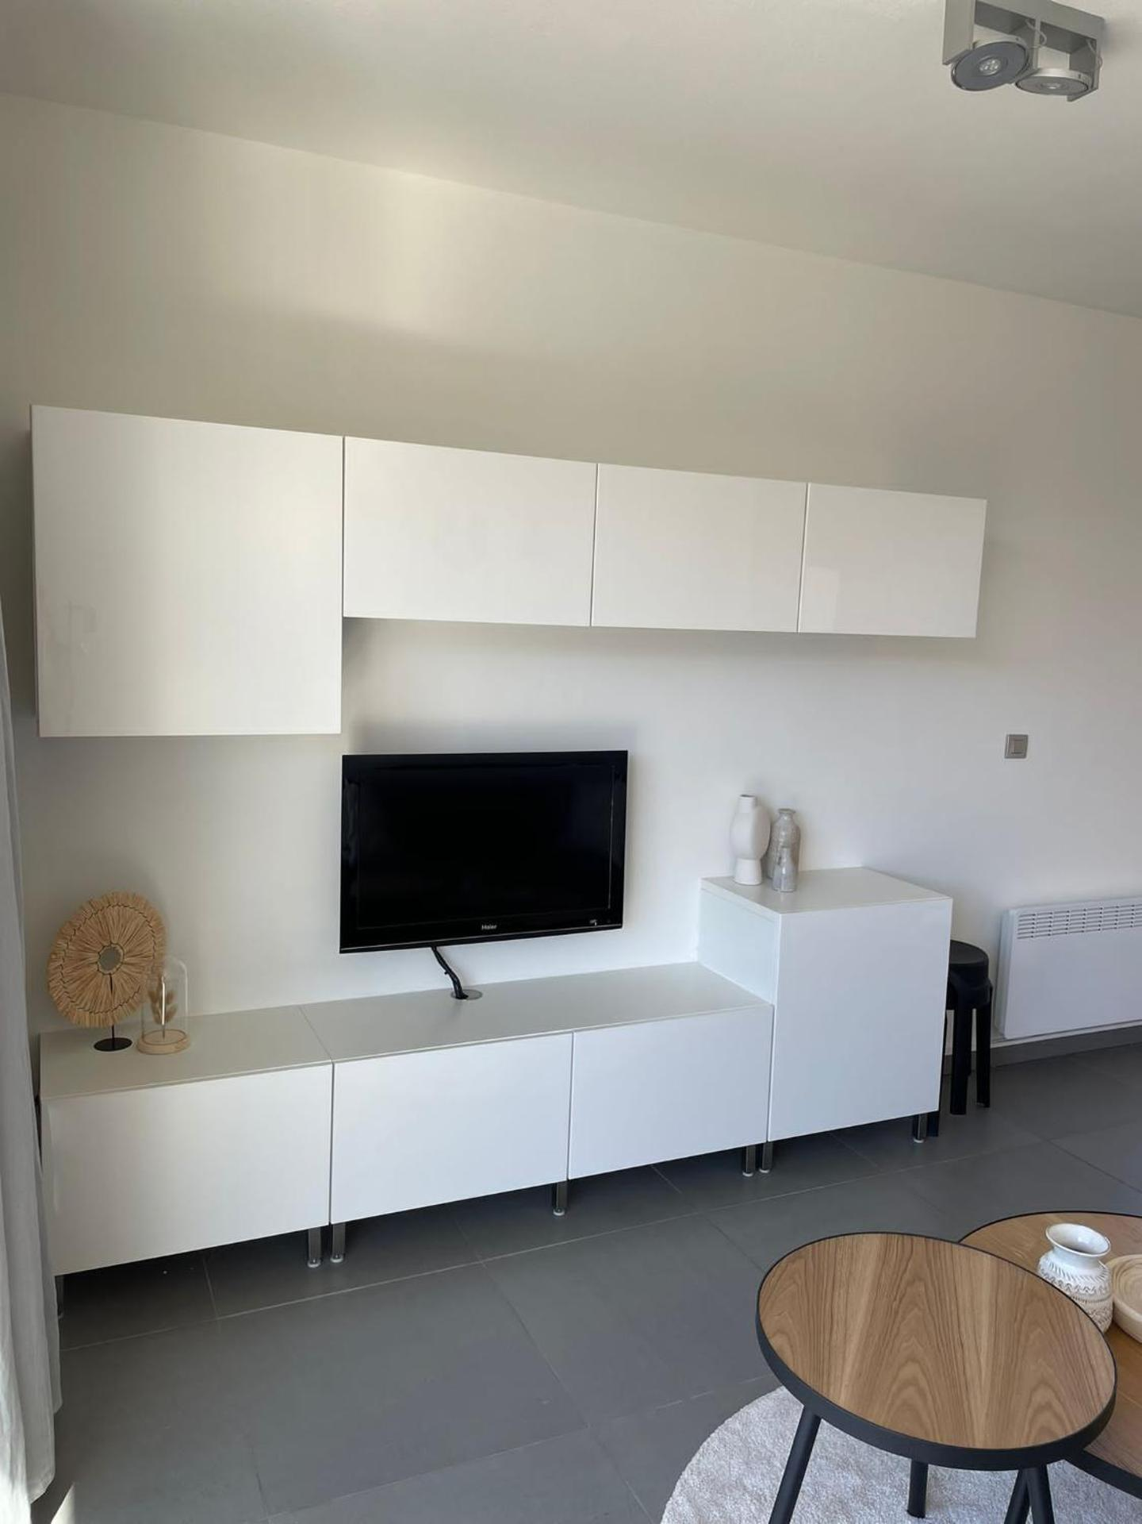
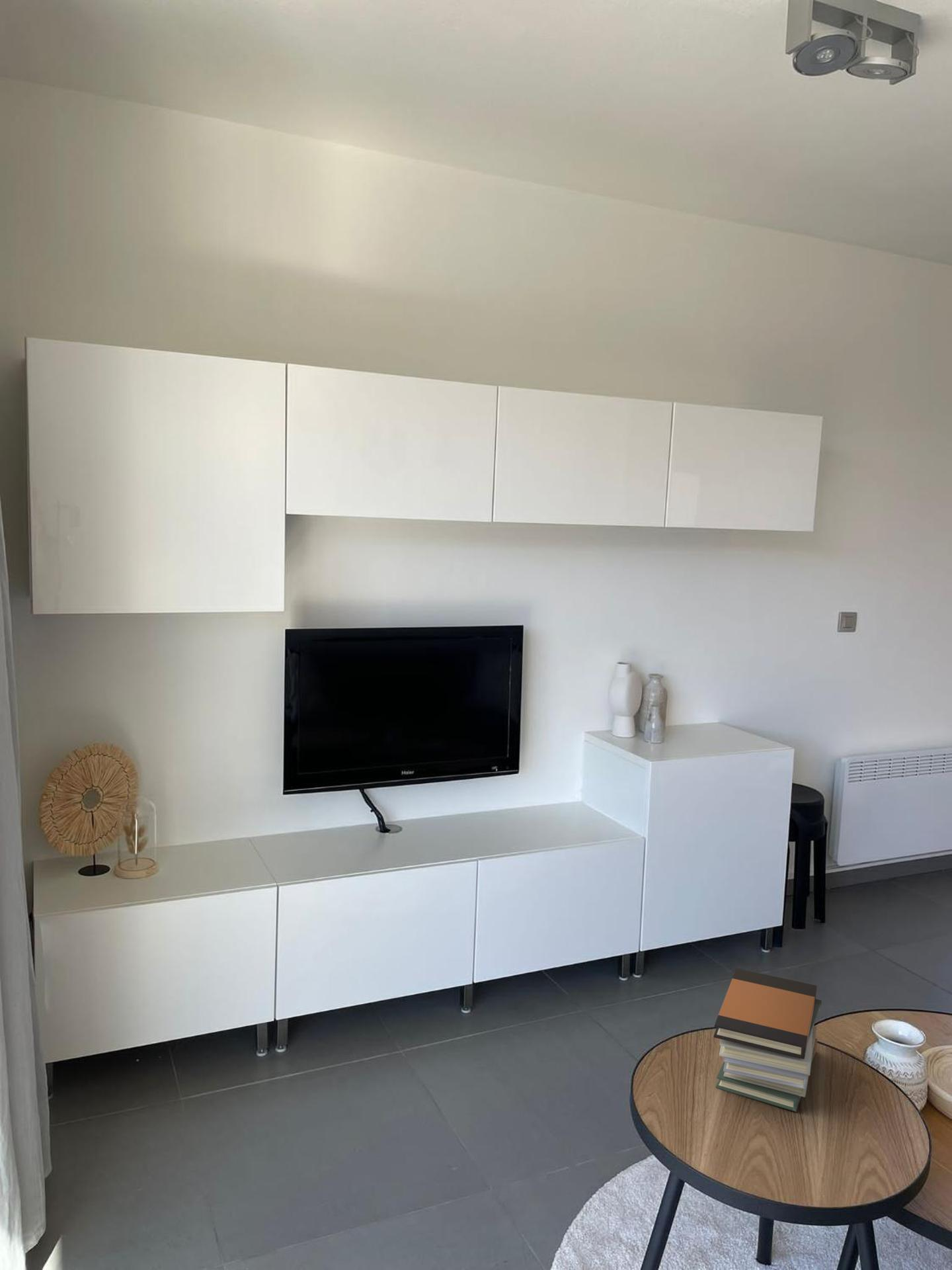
+ book stack (768, 1037)
